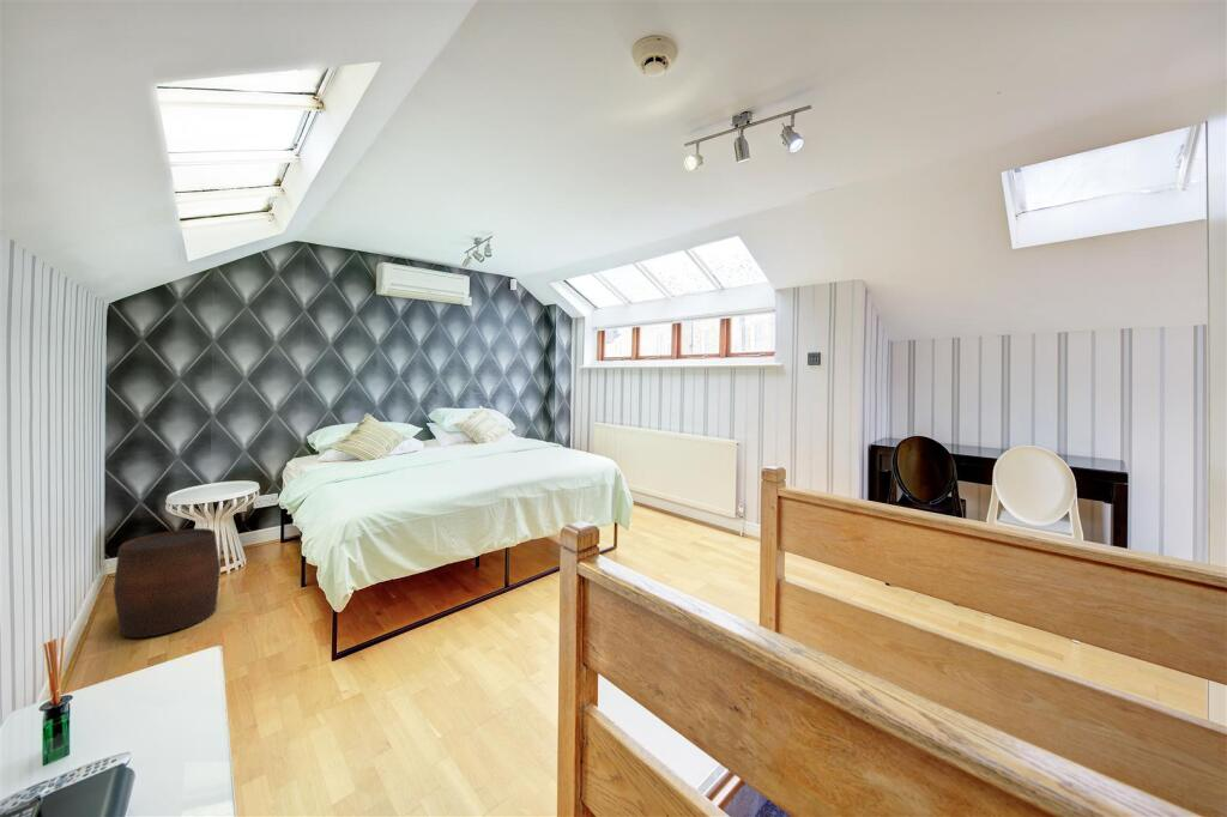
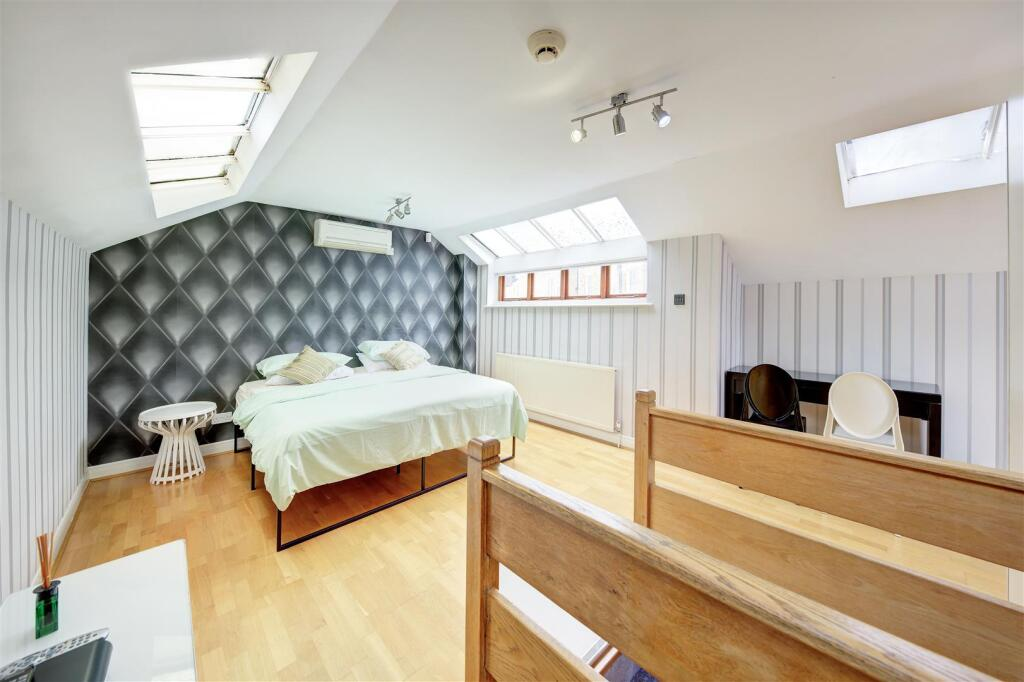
- stool (170, 579)
